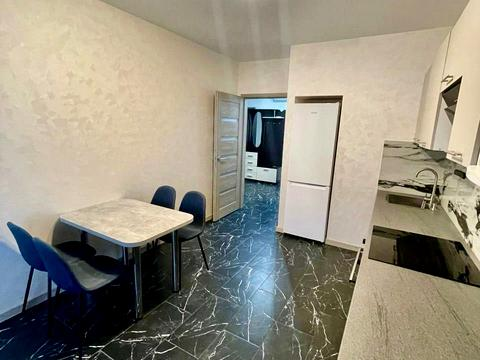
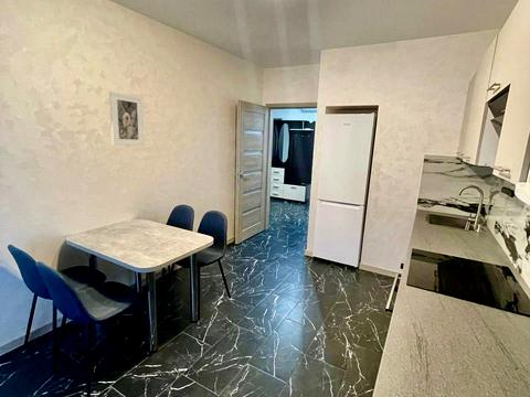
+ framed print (127, 120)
